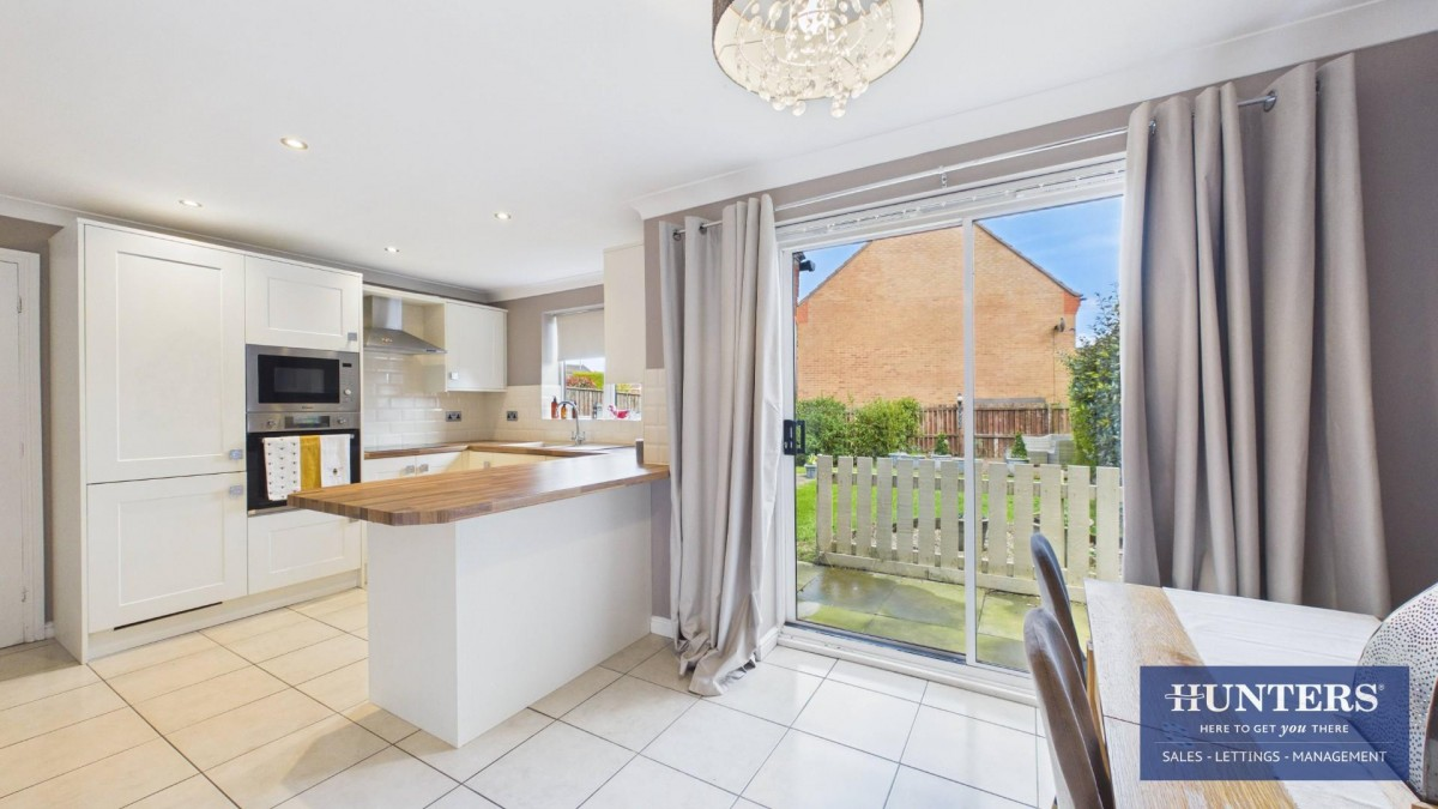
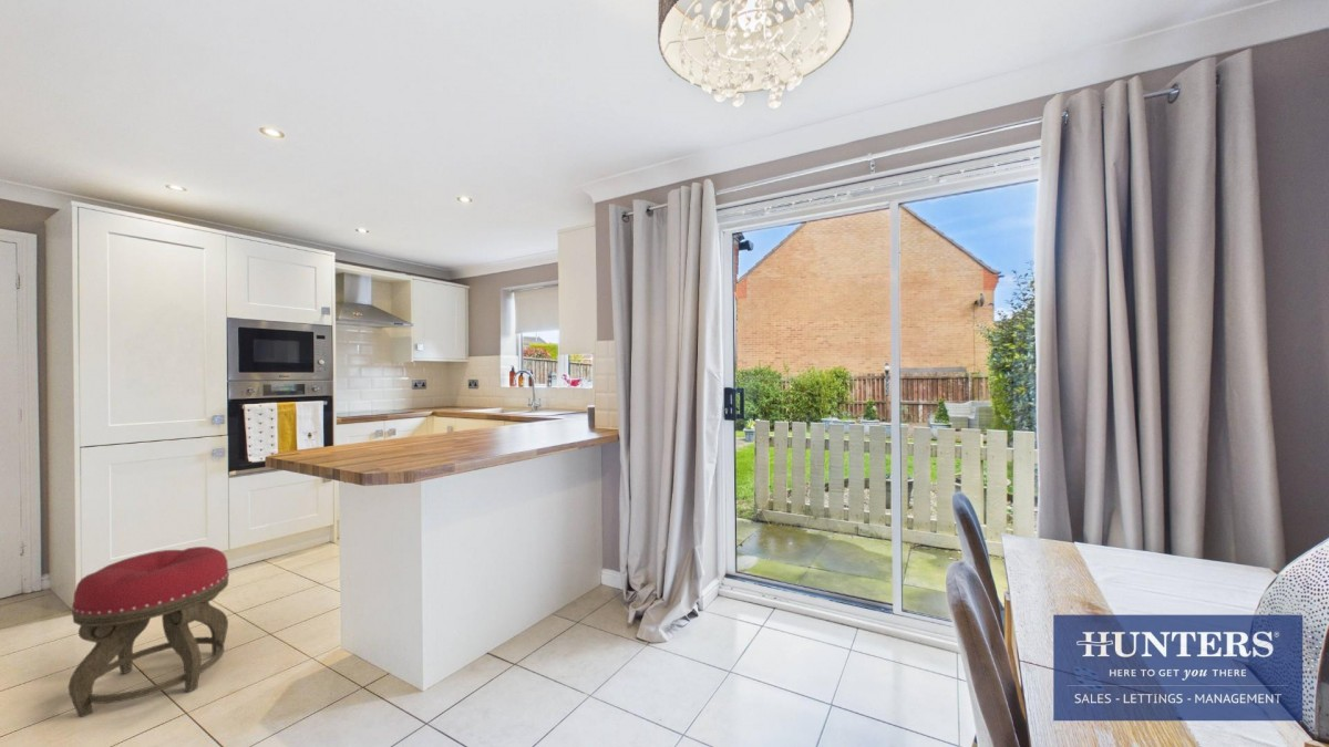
+ stool (155, 616)
